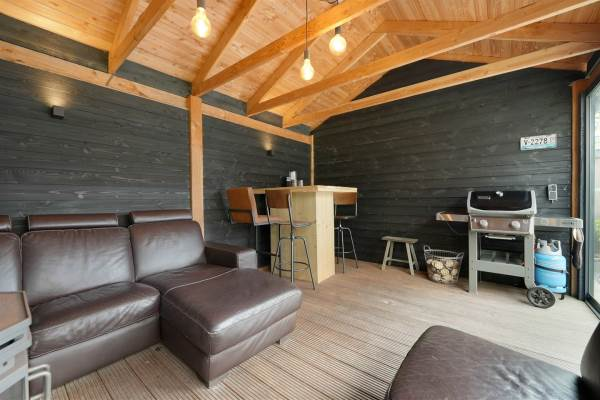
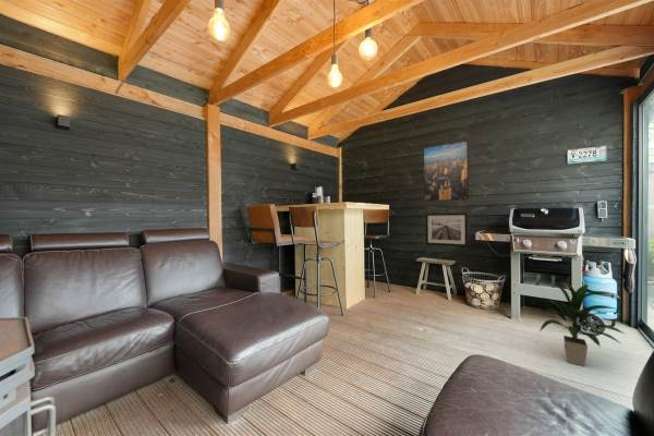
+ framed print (445, 172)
+ wall art (446, 229)
+ indoor plant (578, 320)
